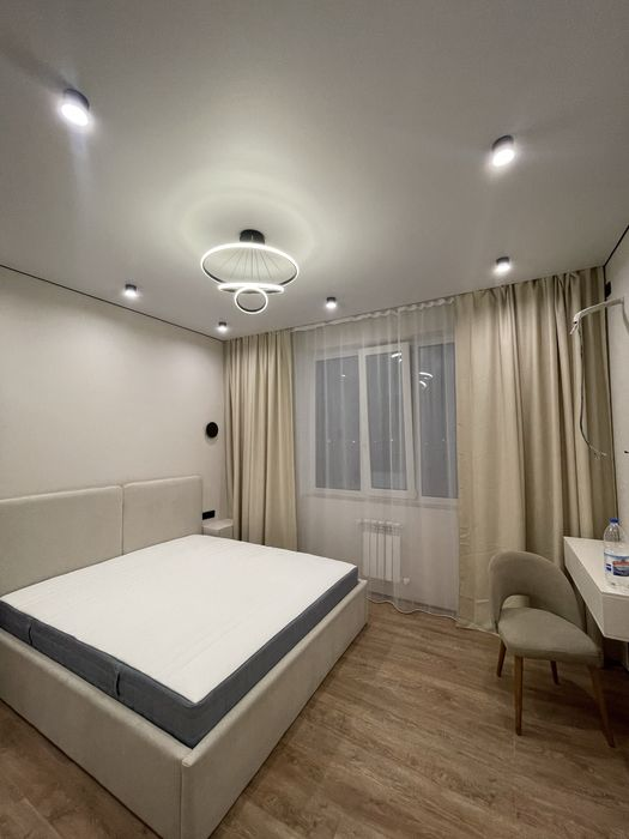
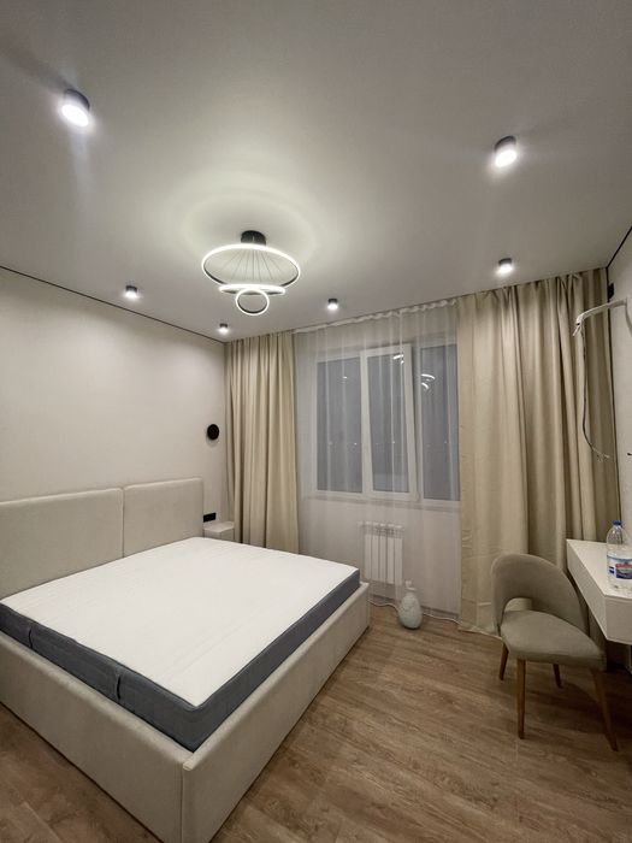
+ vase (409, 607)
